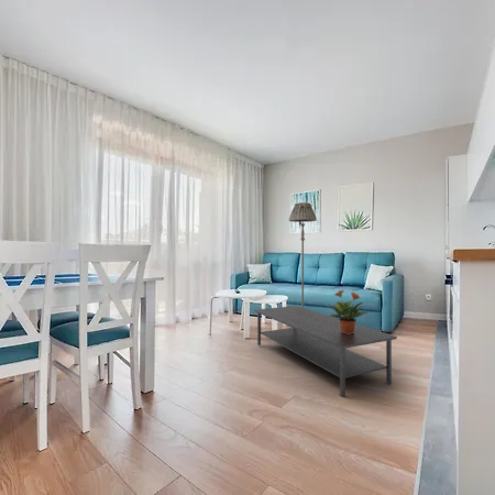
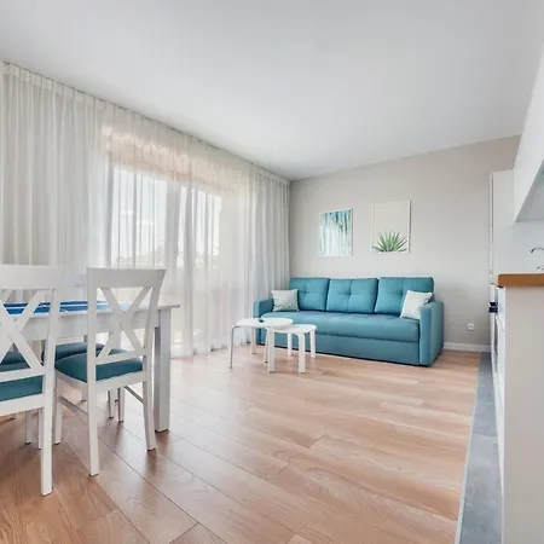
- floor lamp (302, 264)
- coffee table (312, 341)
- potted plant (346, 310)
